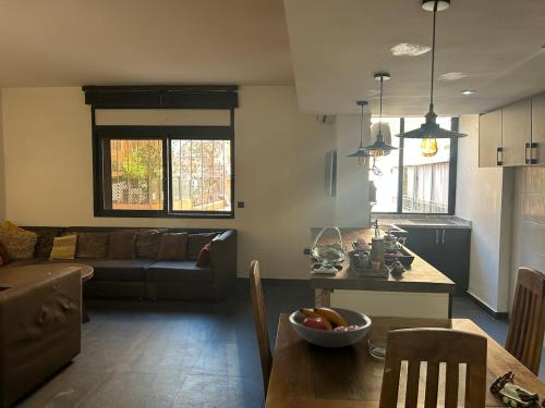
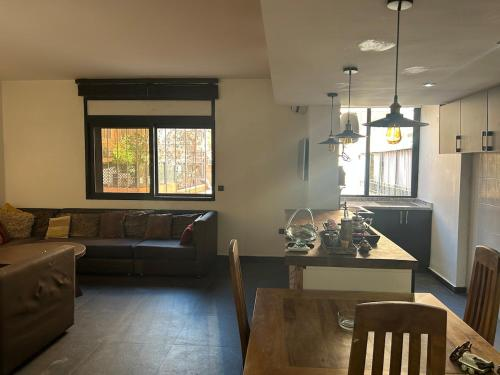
- fruit bowl (329, 326)
